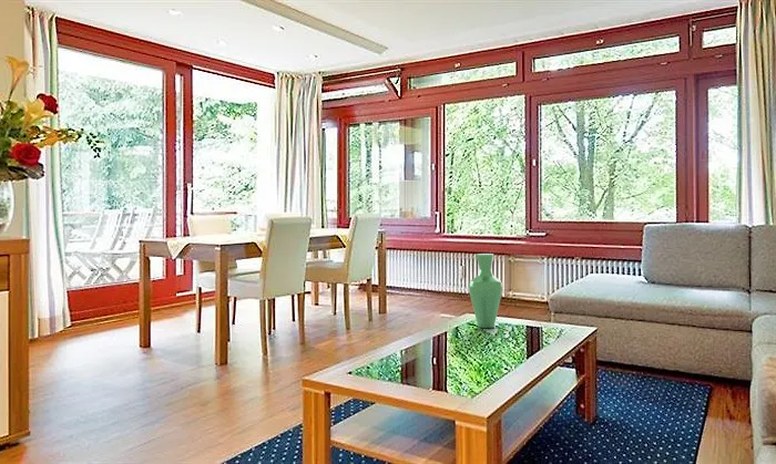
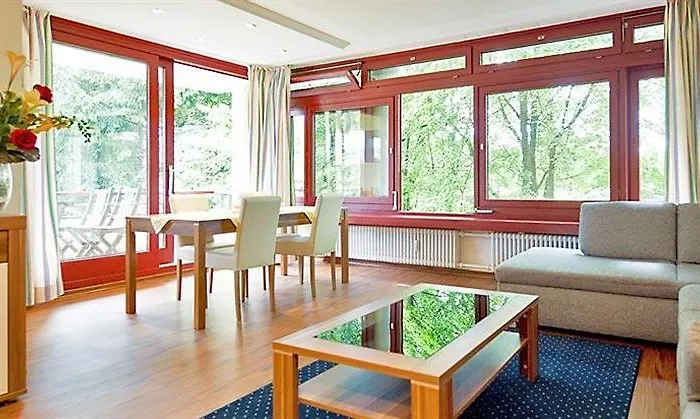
- vase (486, 290)
